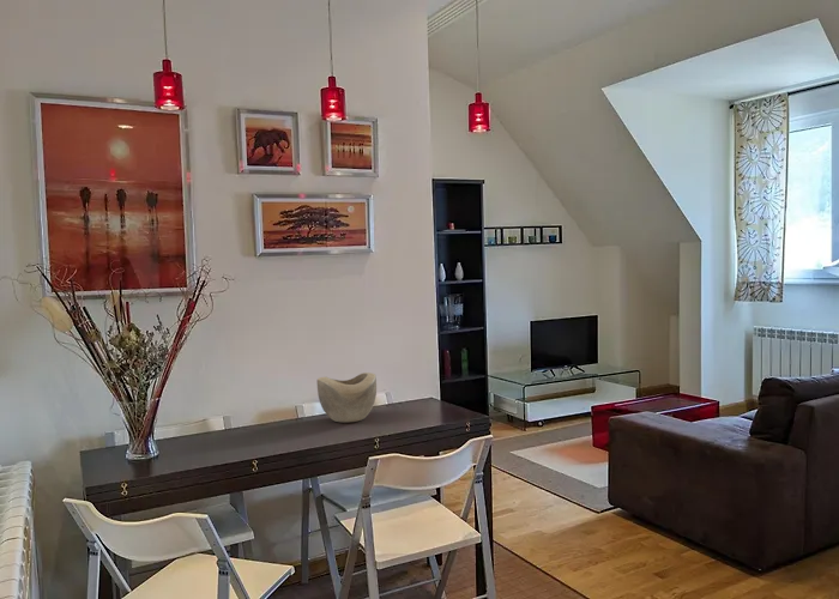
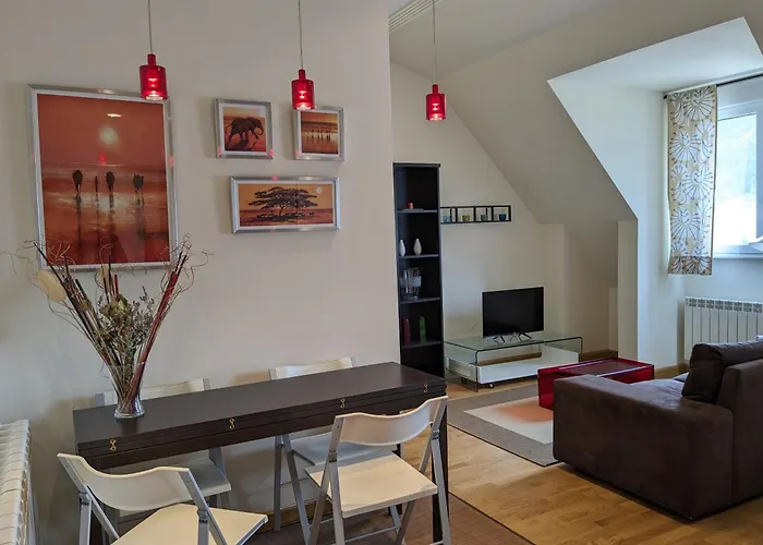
- decorative bowl (346, 397)
